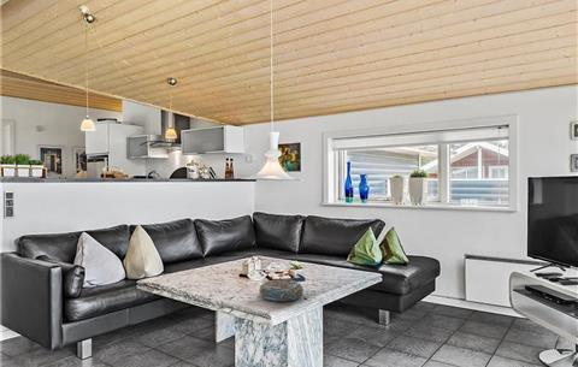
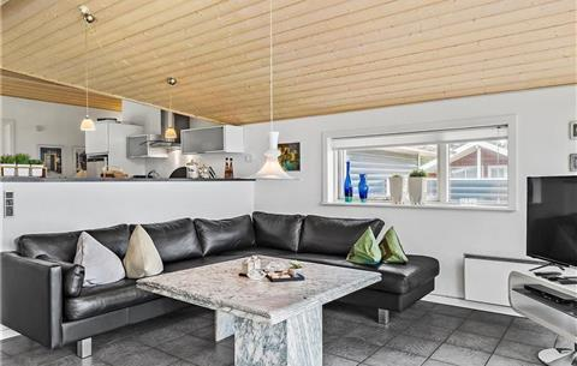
- decorative bowl (281, 290)
